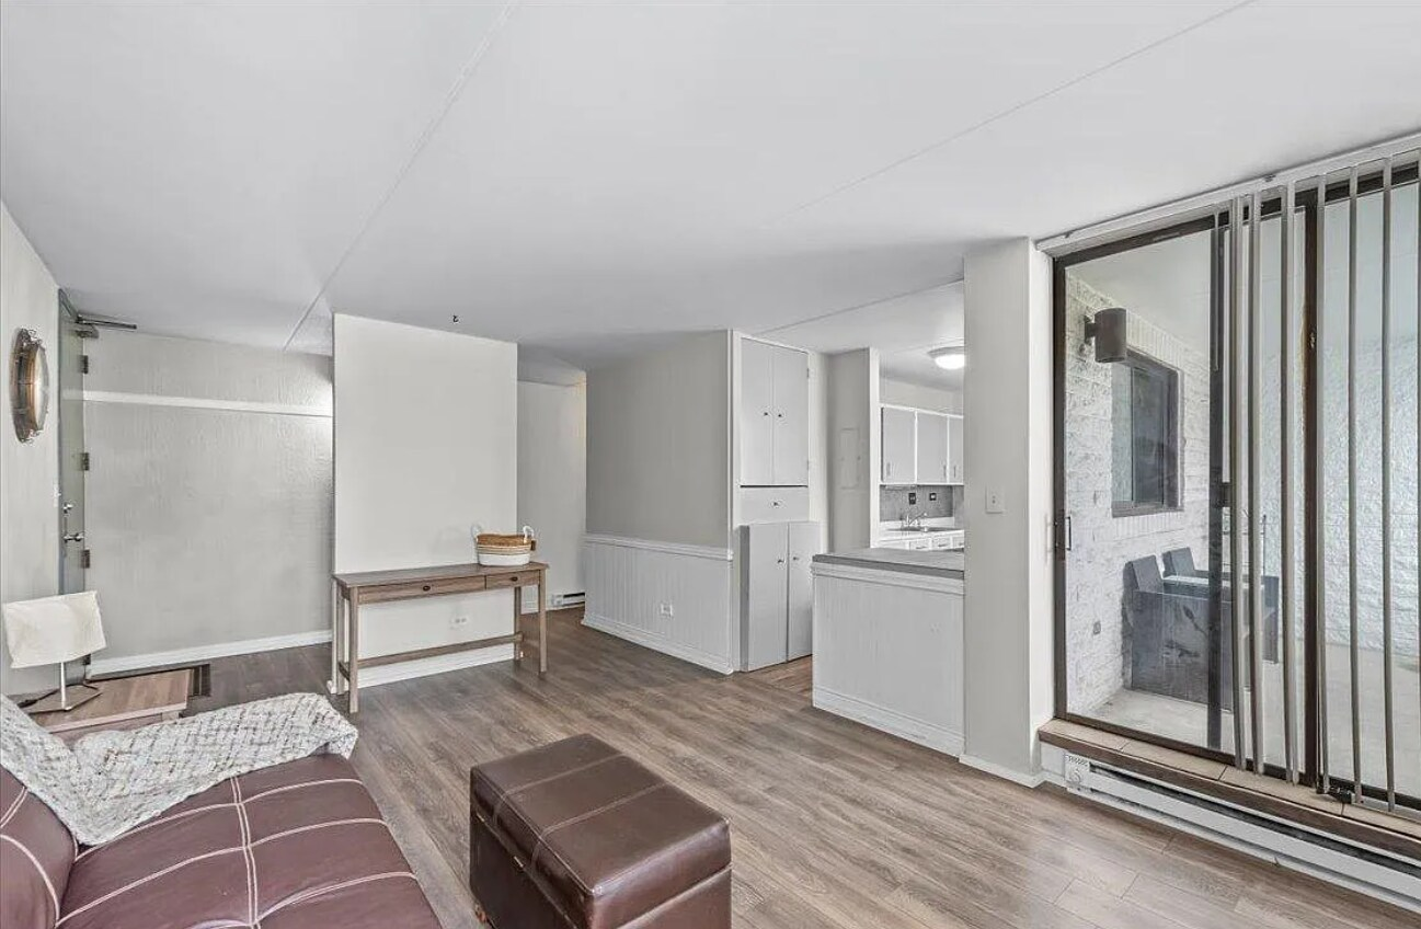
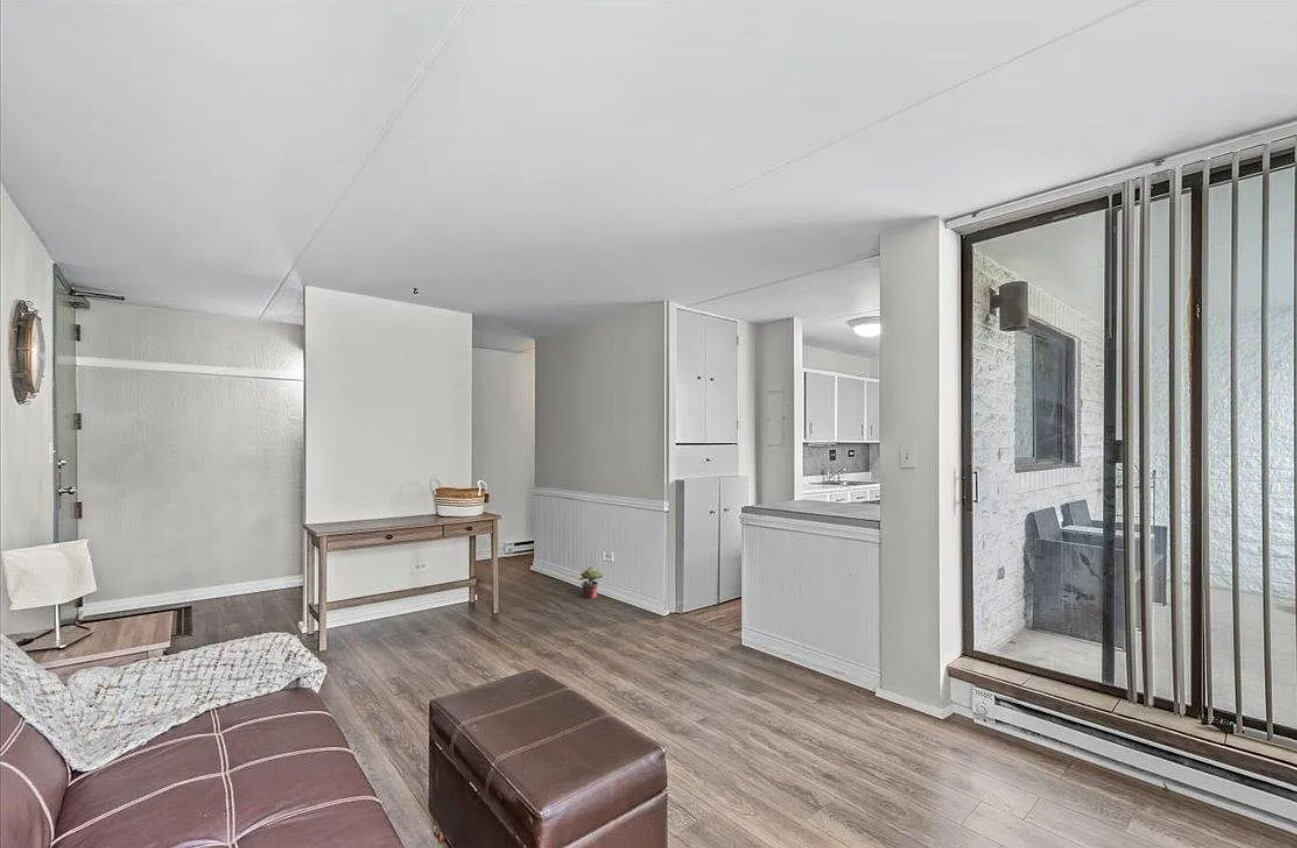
+ potted plant (591, 581)
